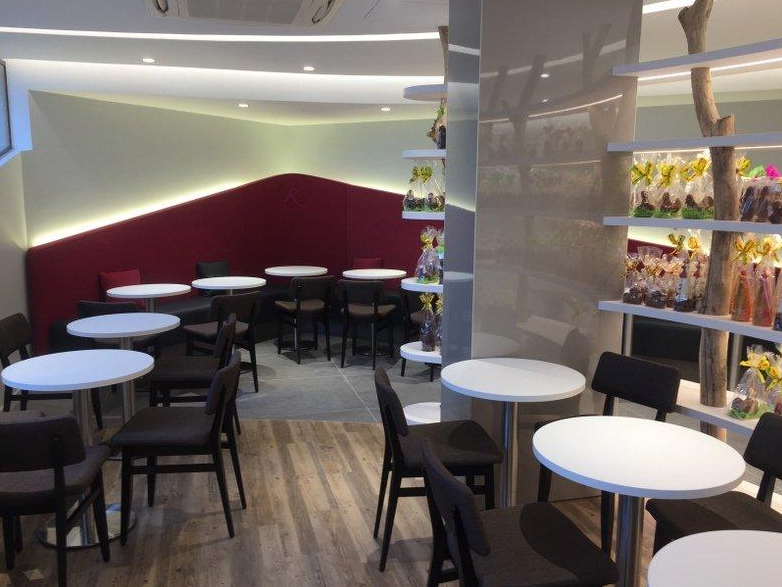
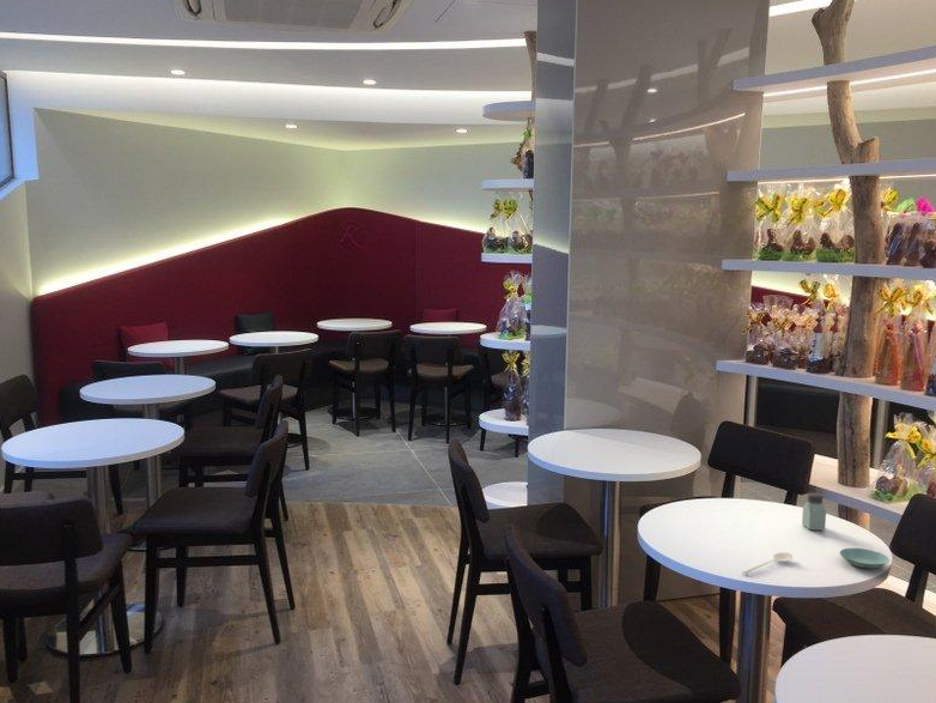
+ saucer (863, 559)
+ saltshaker (814, 510)
+ stirrer (766, 563)
